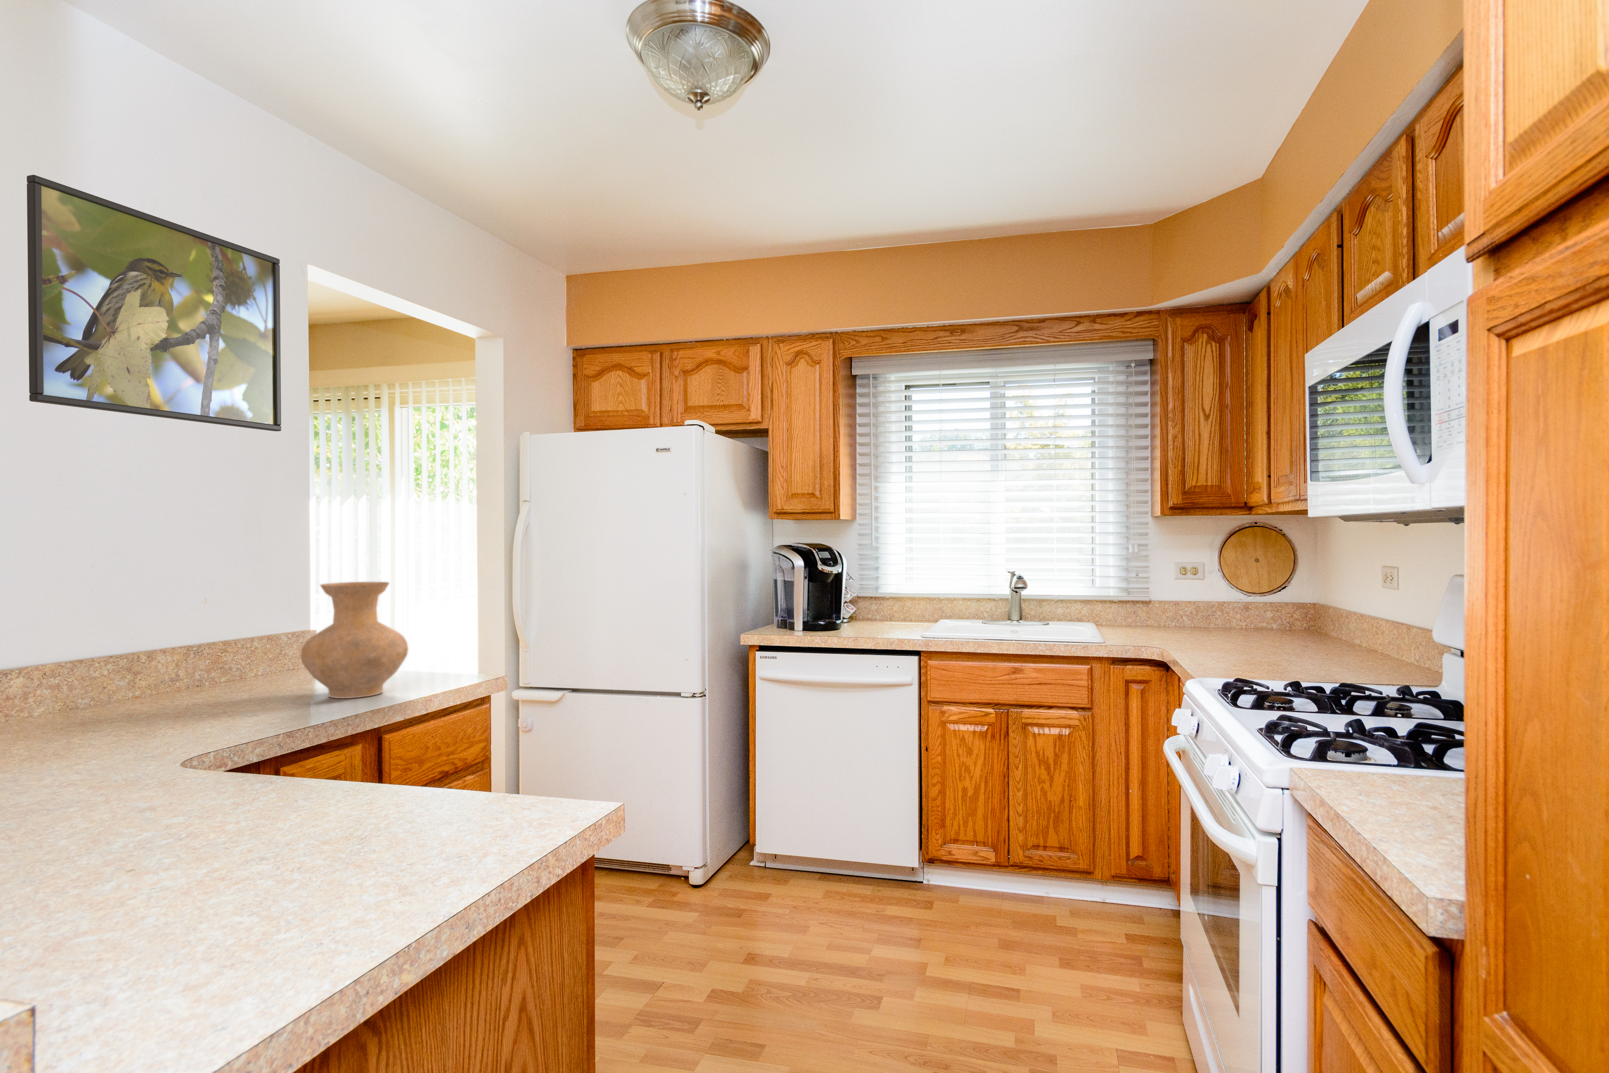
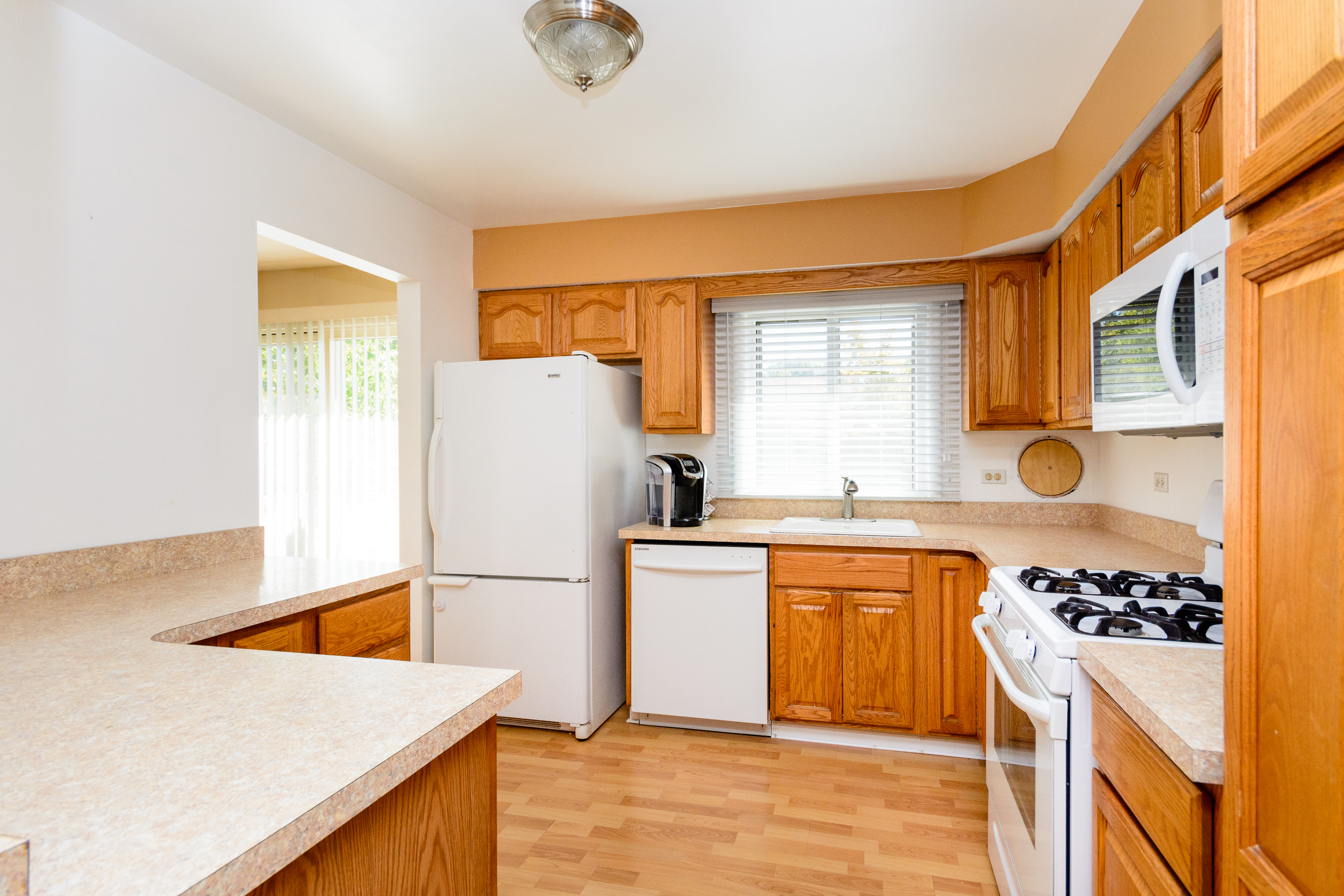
- vase (356, 638)
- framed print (171, 321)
